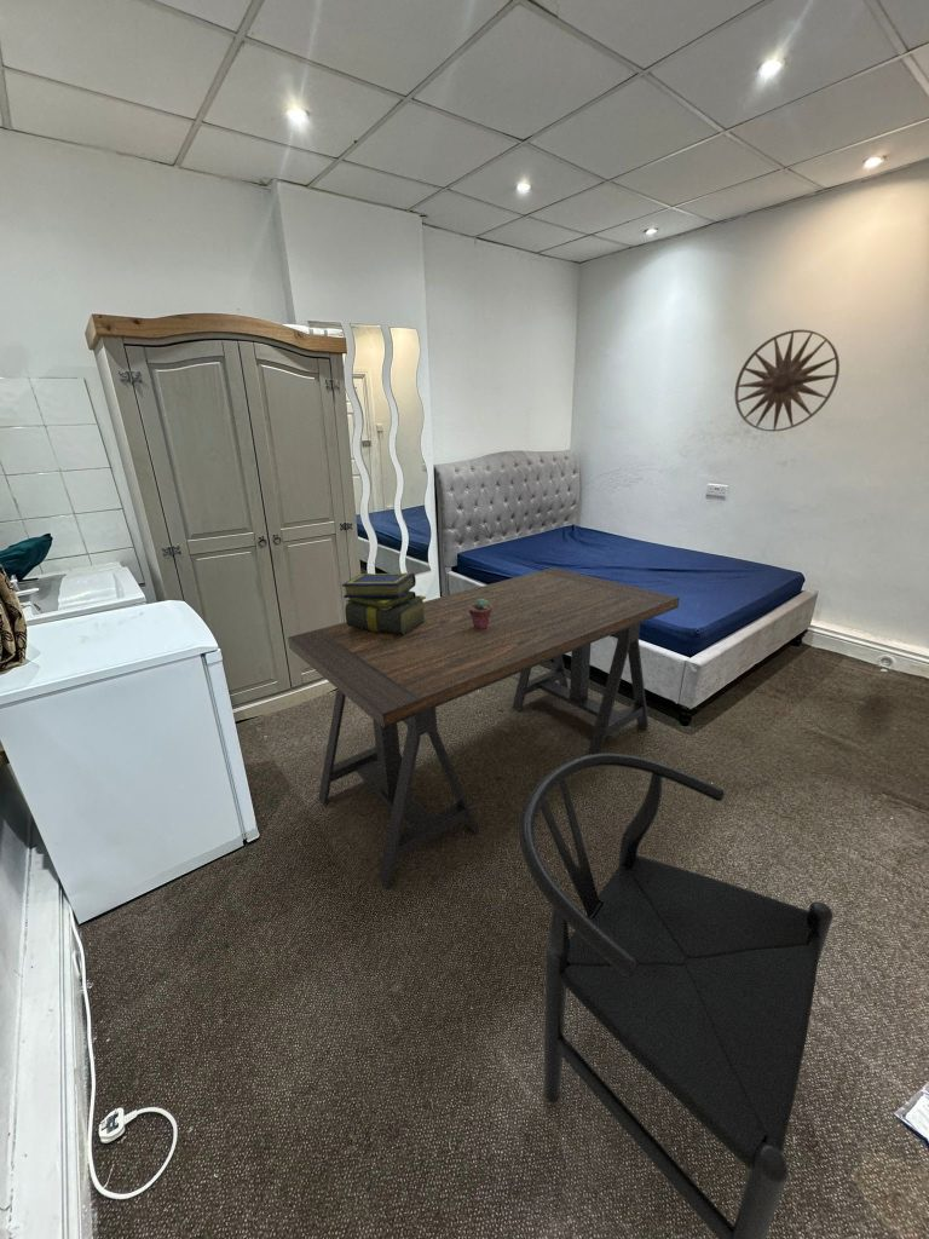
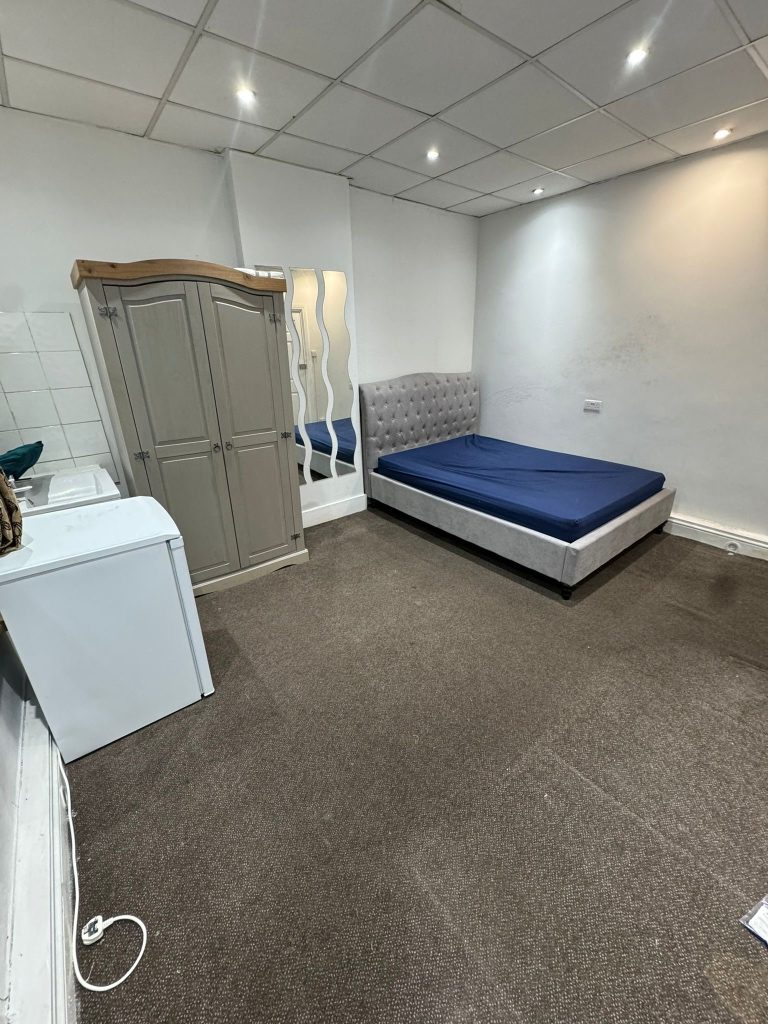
- potted succulent (480, 612)
- desk (492, 682)
- wall art (783, 382)
- chair (651, 961)
- stack of books (382, 600)
